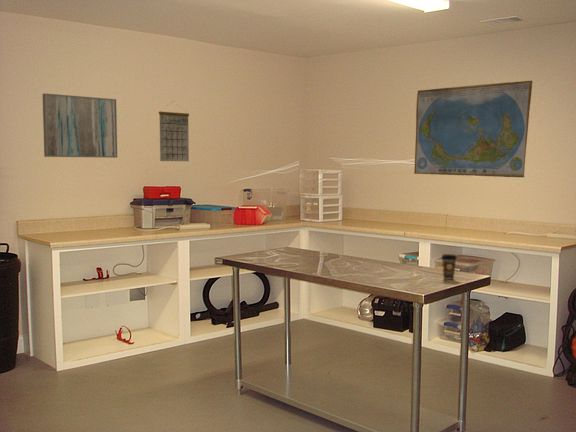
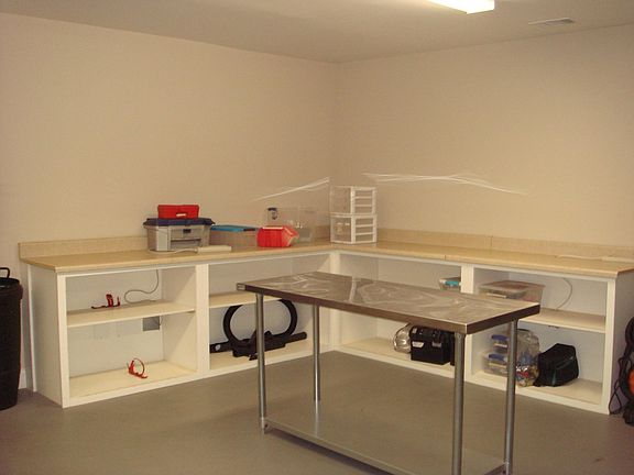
- calendar (174, 131)
- world map (468, 131)
- coffee cup (448, 267)
- wall art (81, 127)
